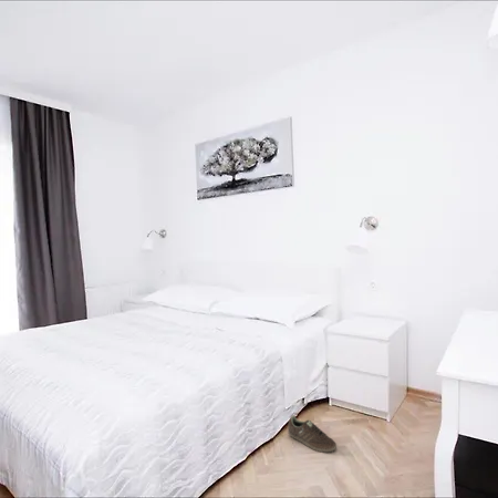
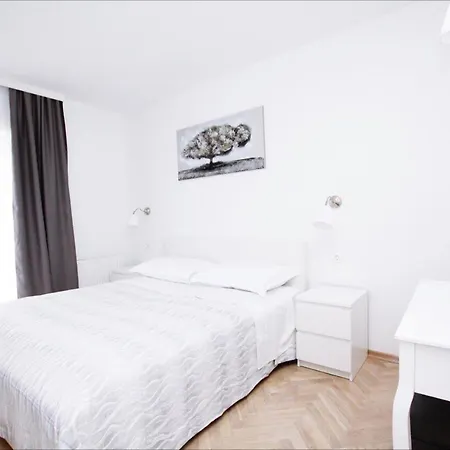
- sneaker (310, 433)
